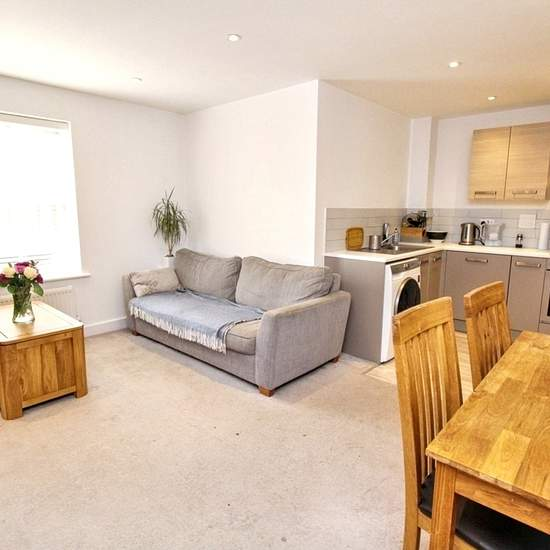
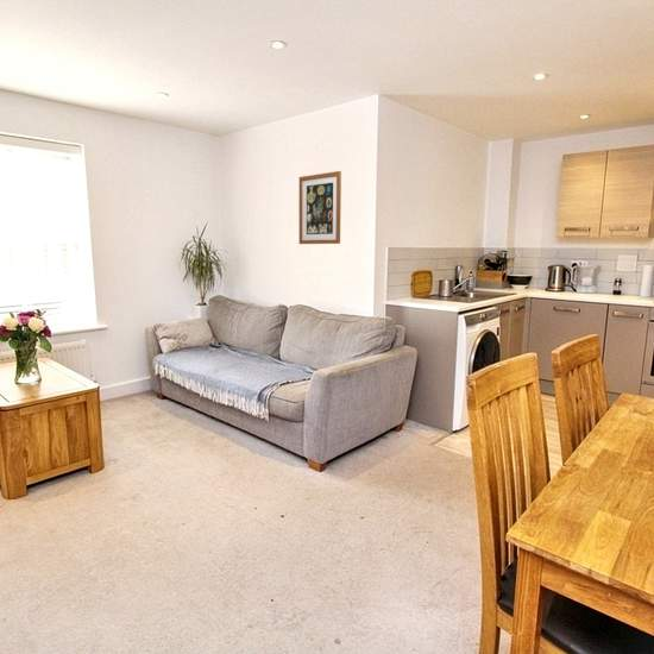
+ wall art (319, 209)
